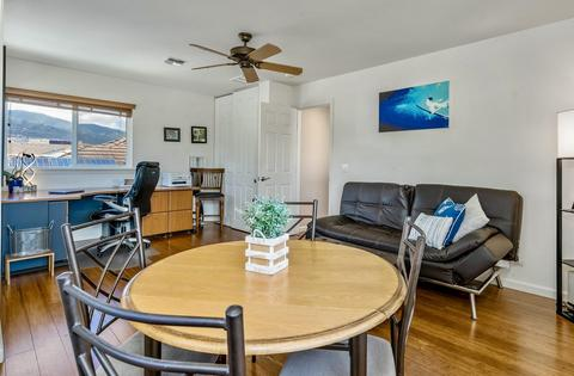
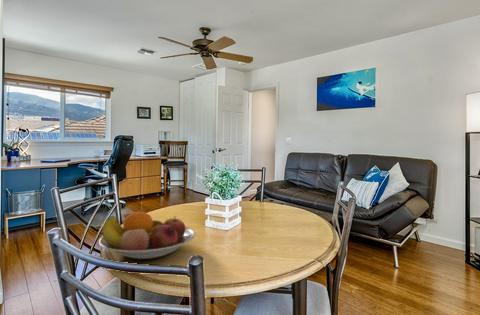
+ fruit bowl (149, 231)
